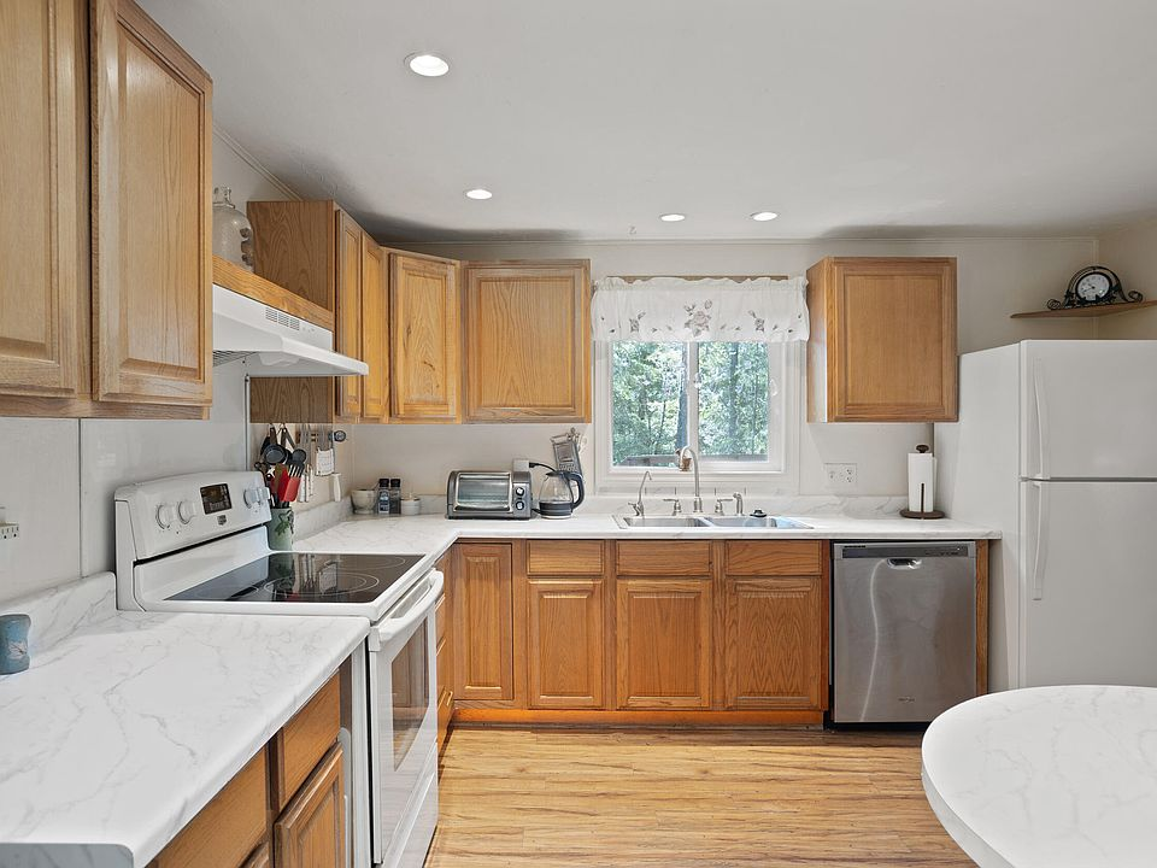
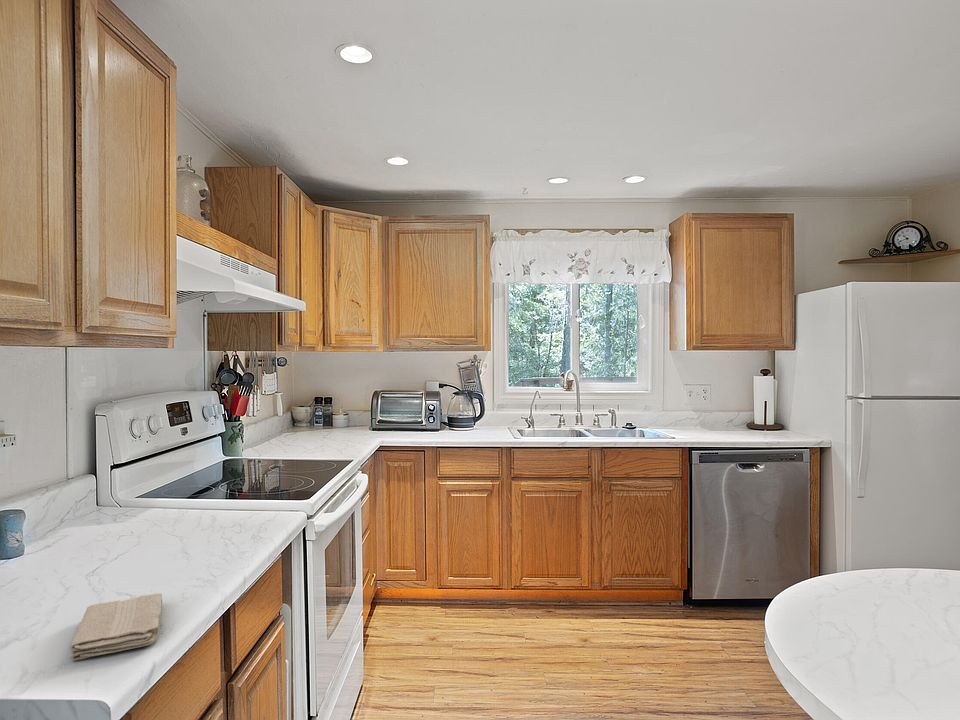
+ washcloth (120, 622)
